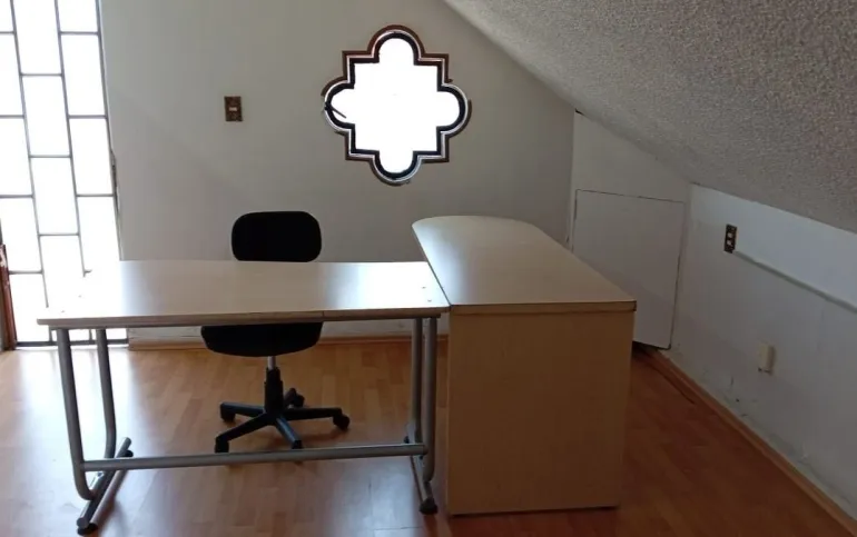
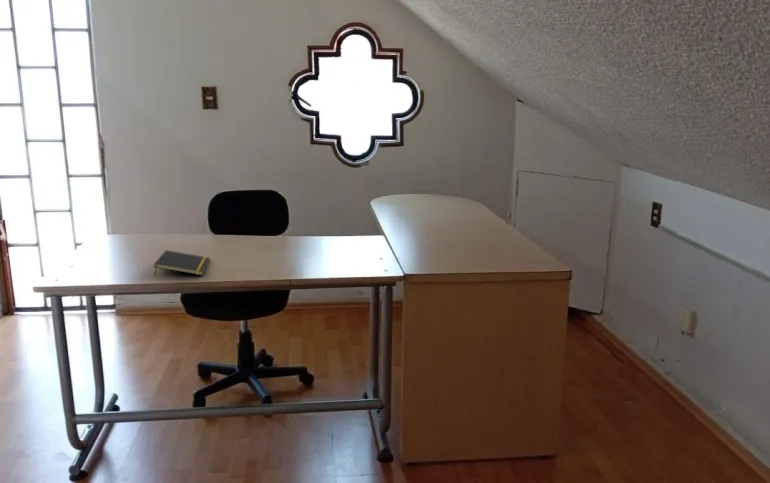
+ notepad (183, 262)
